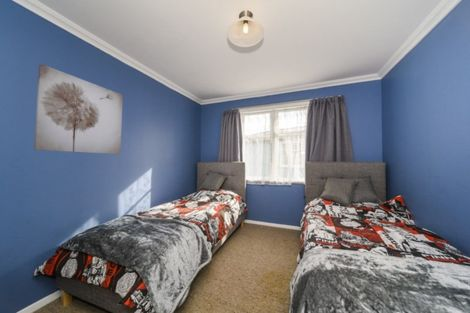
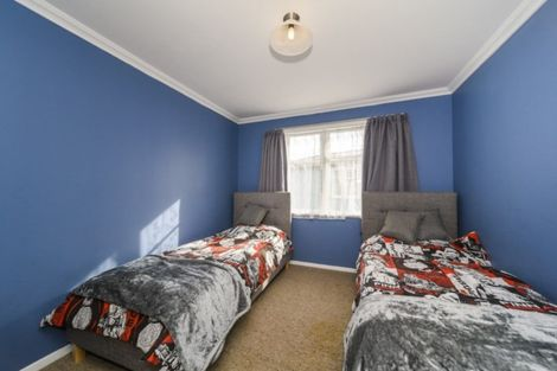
- wall art (86, 117)
